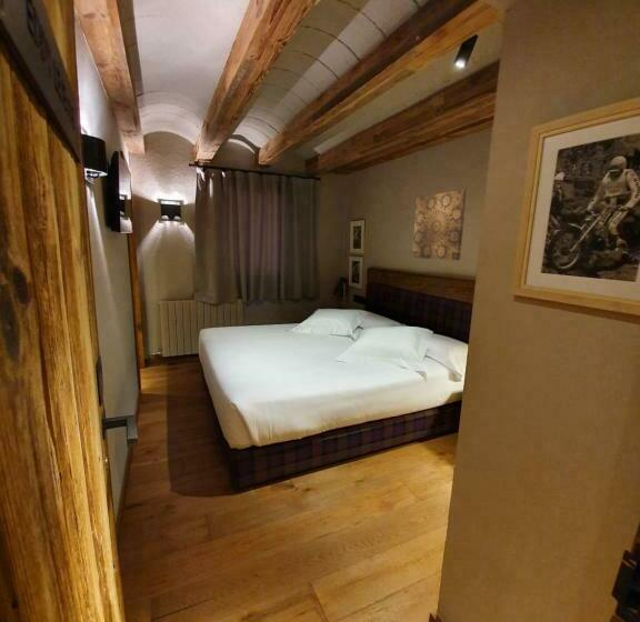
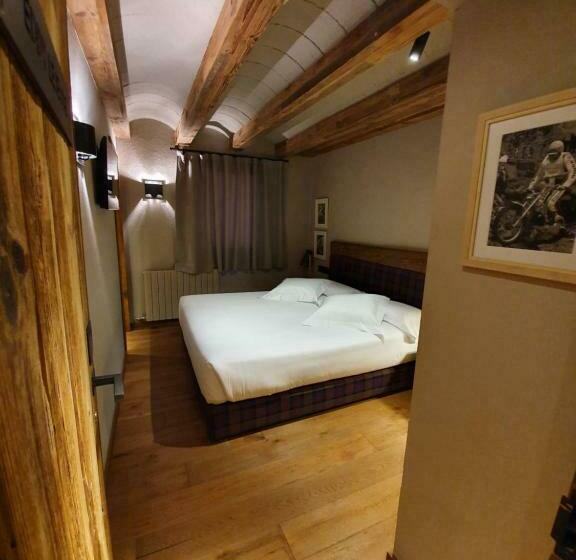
- wall art (437, 227)
